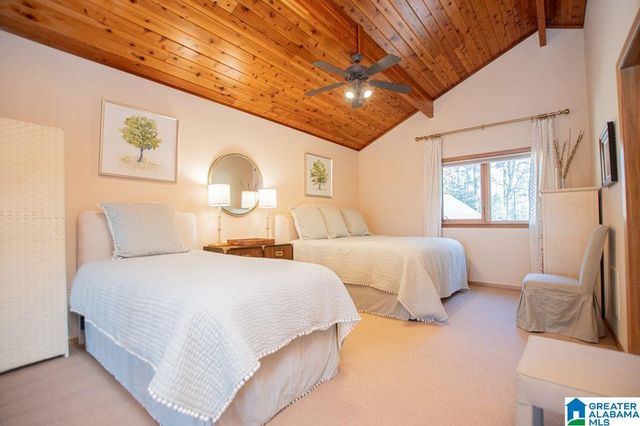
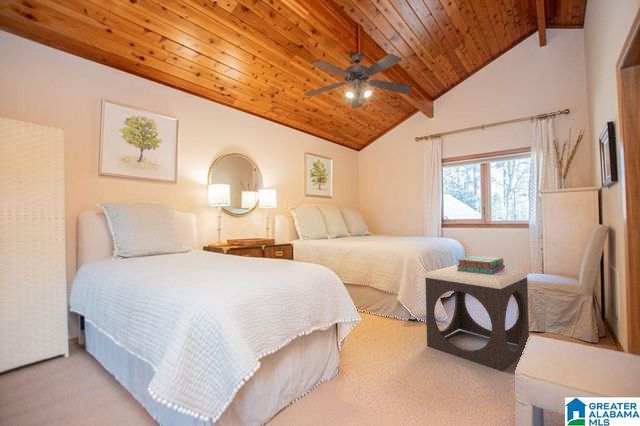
+ footstool (481, 303)
+ stack of books (480, 264)
